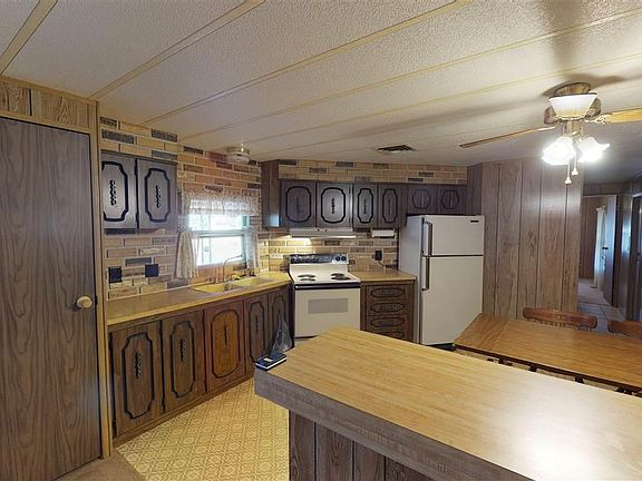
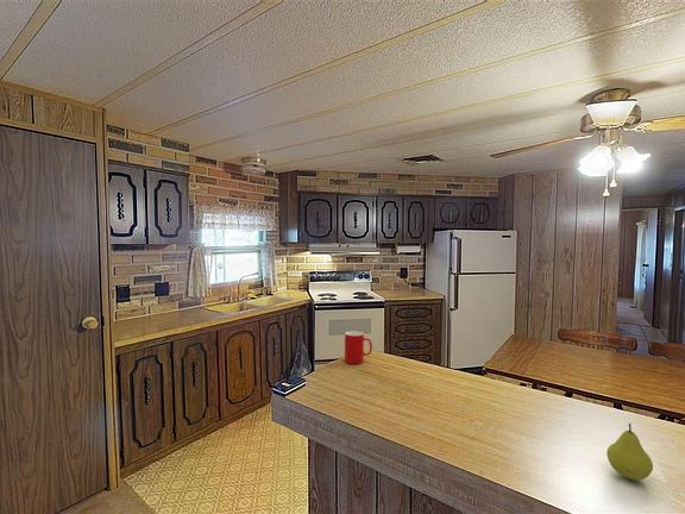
+ cup (357, 347)
+ fruit (629, 450)
